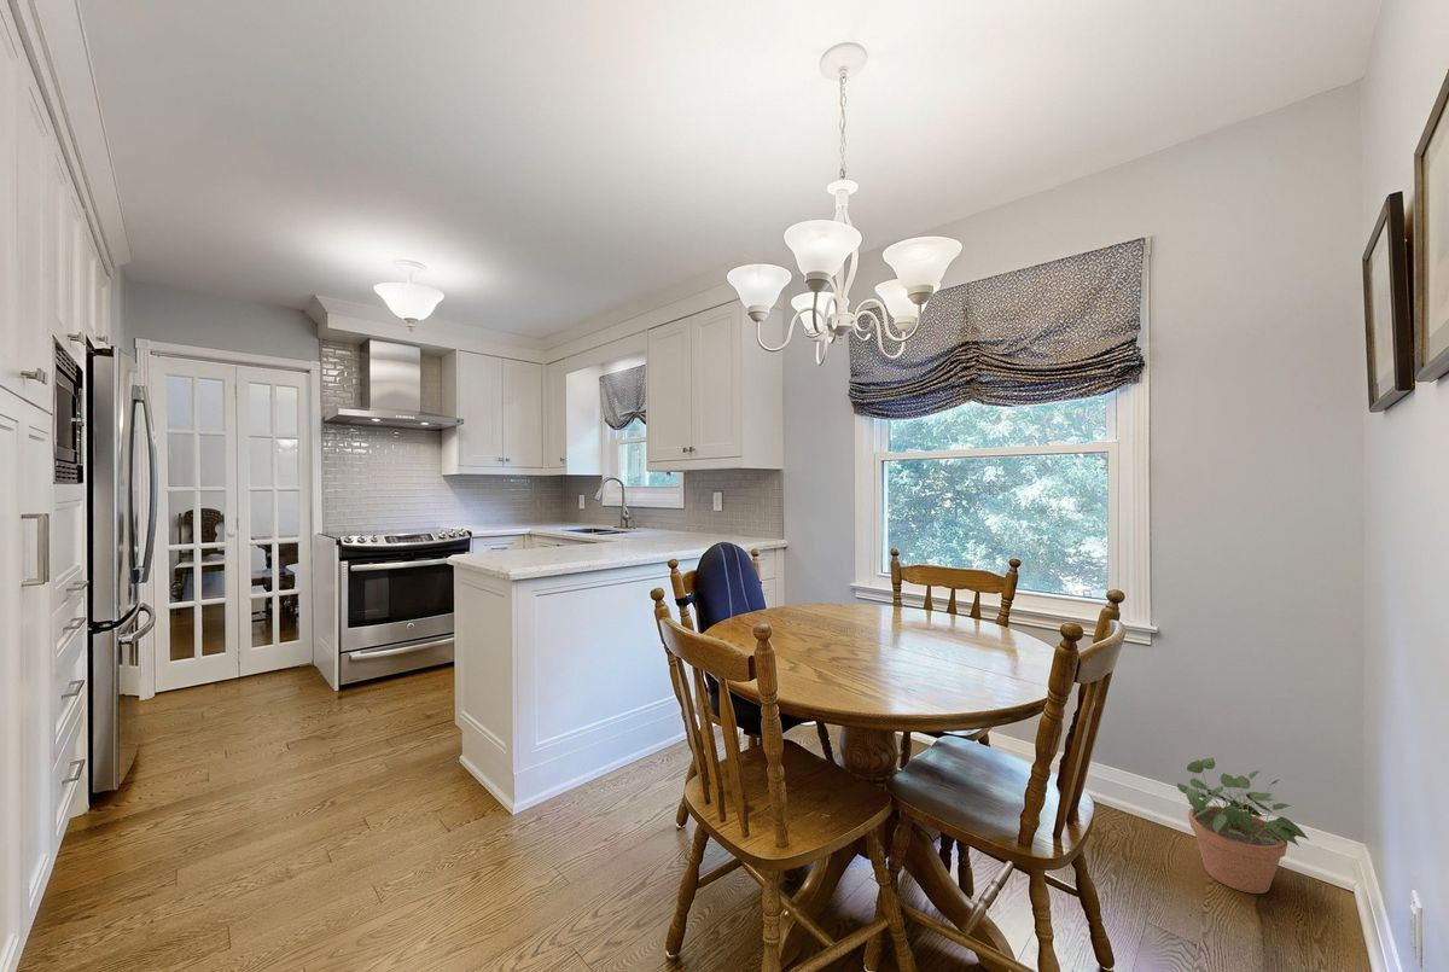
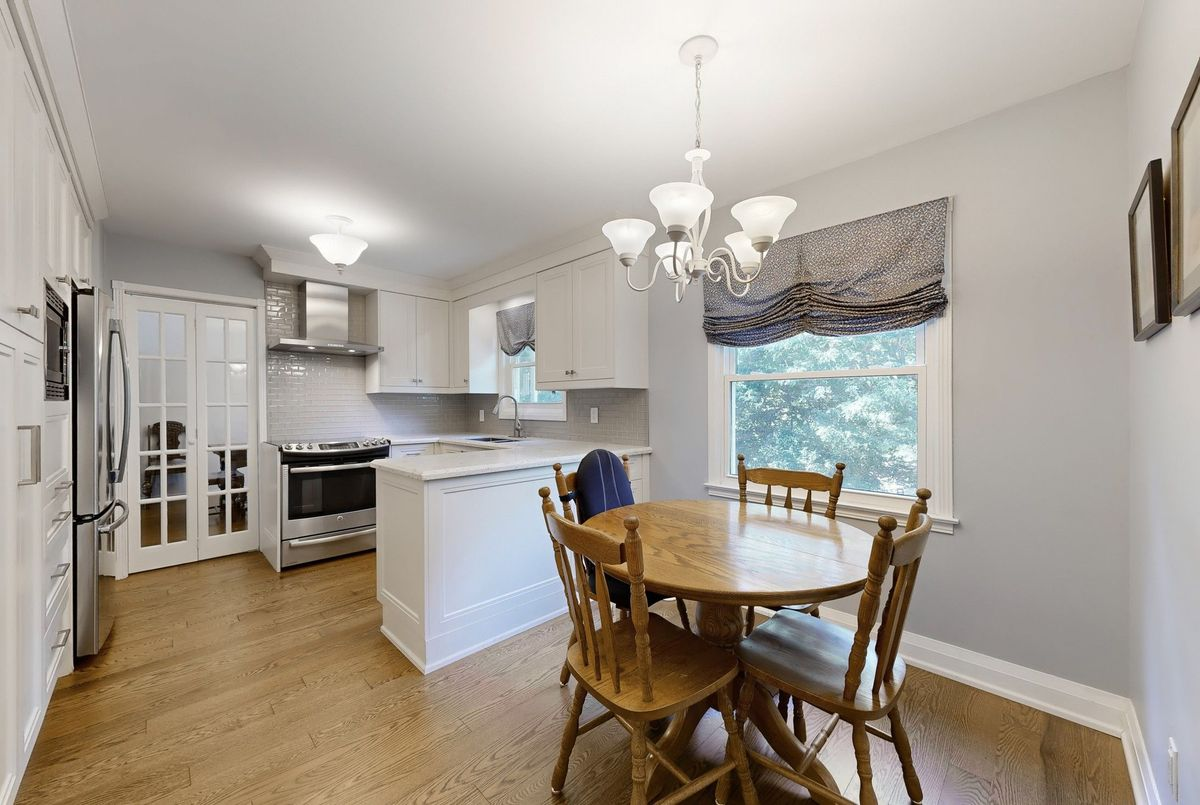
- potted plant (1241, 831)
